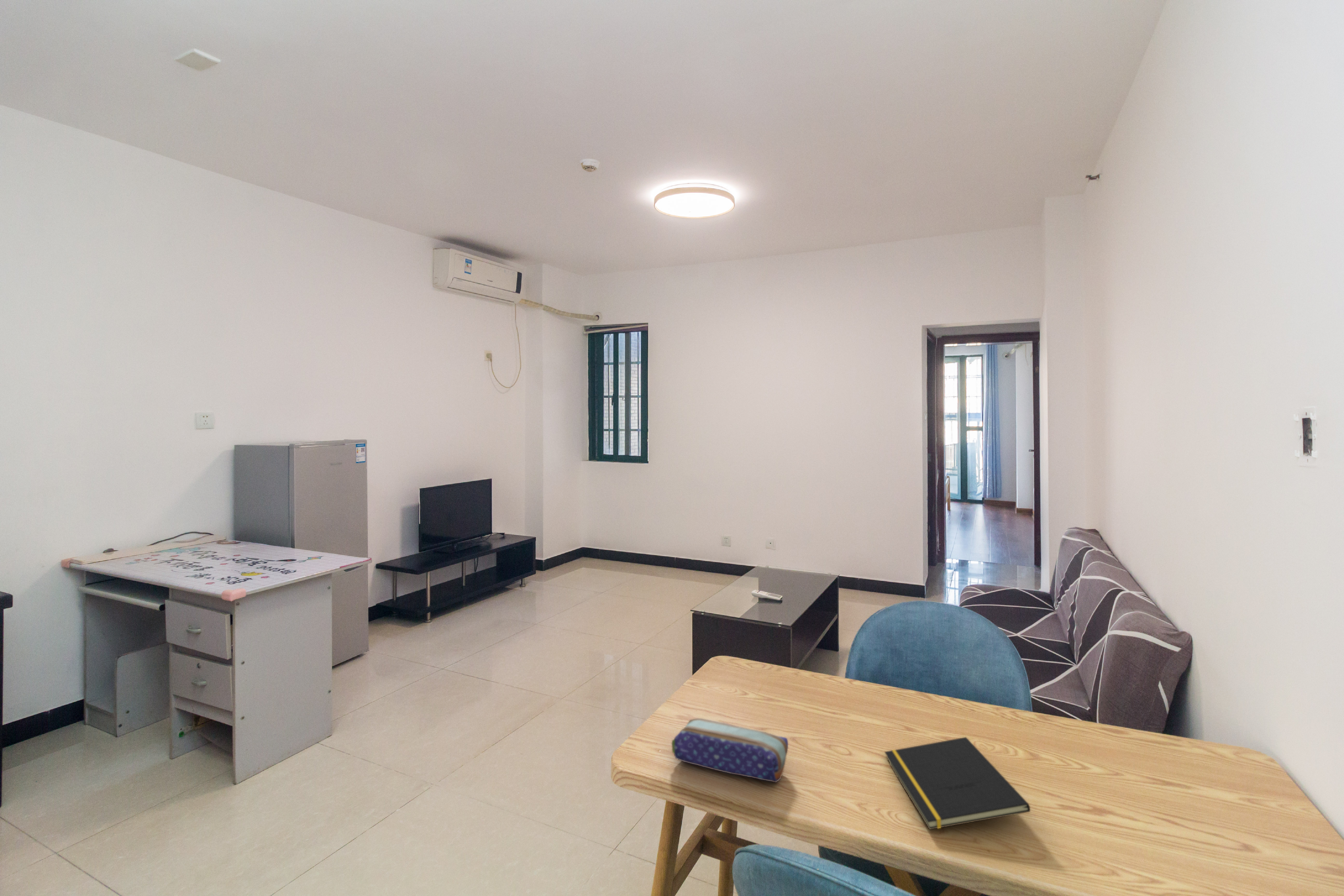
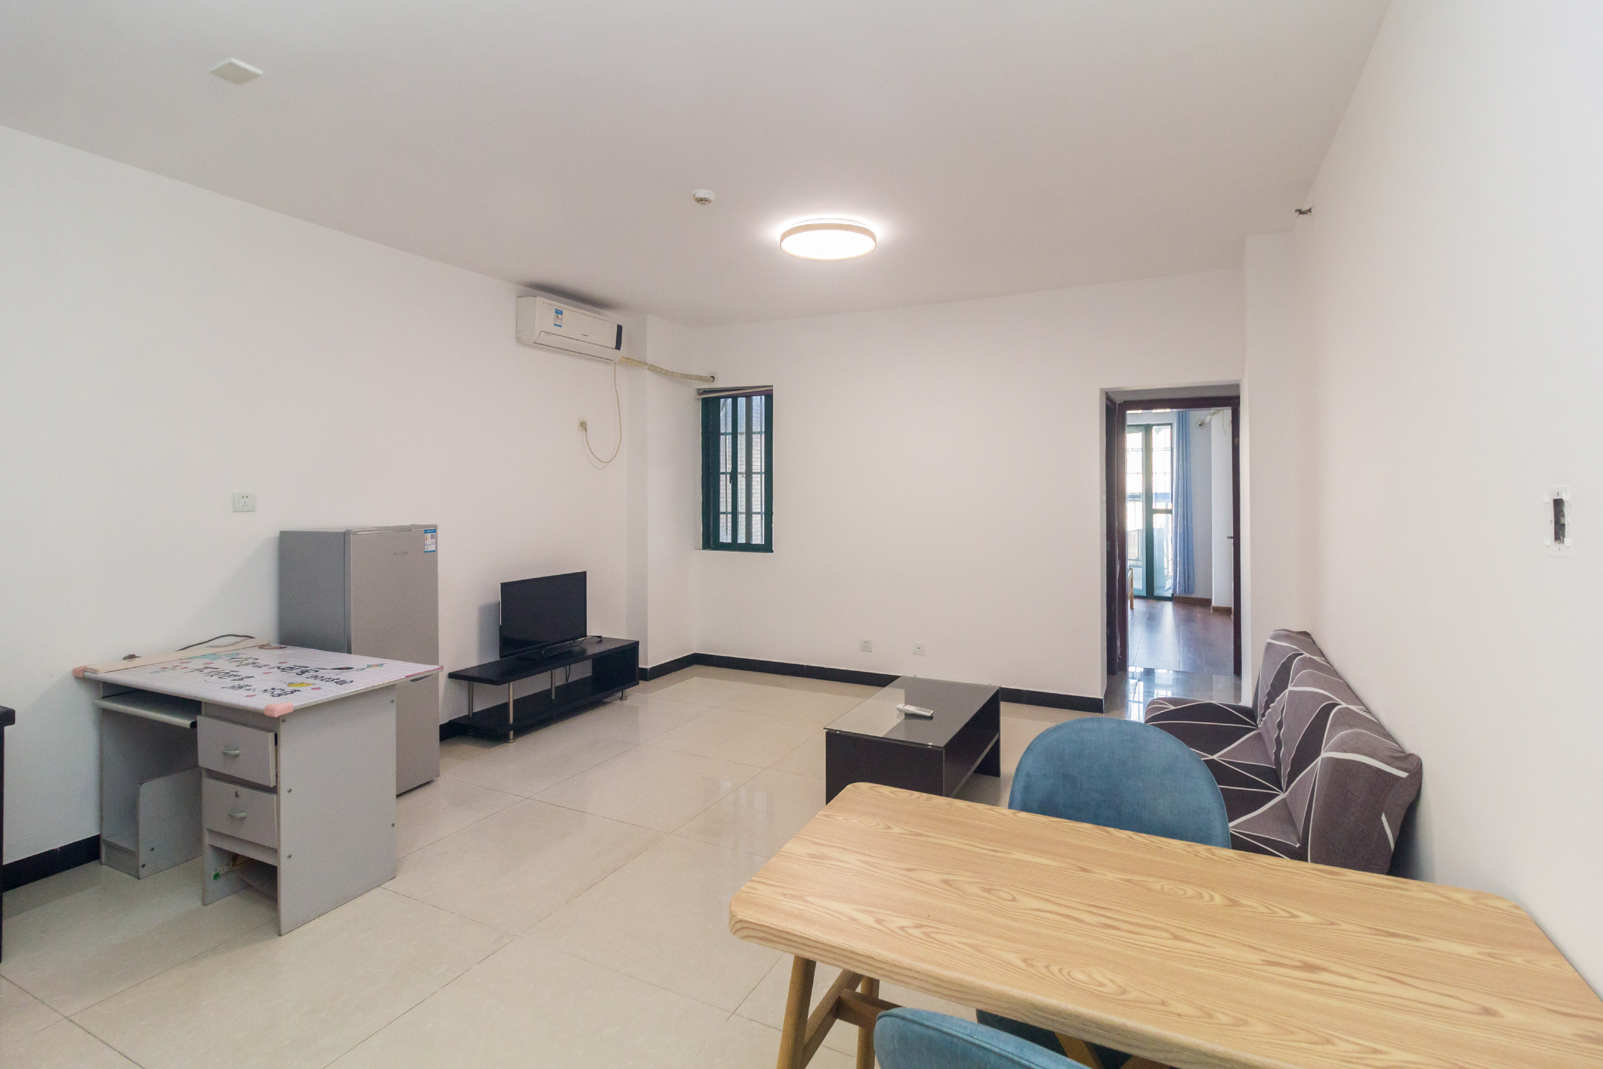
- pencil case (729, 747)
- notepad (950, 779)
